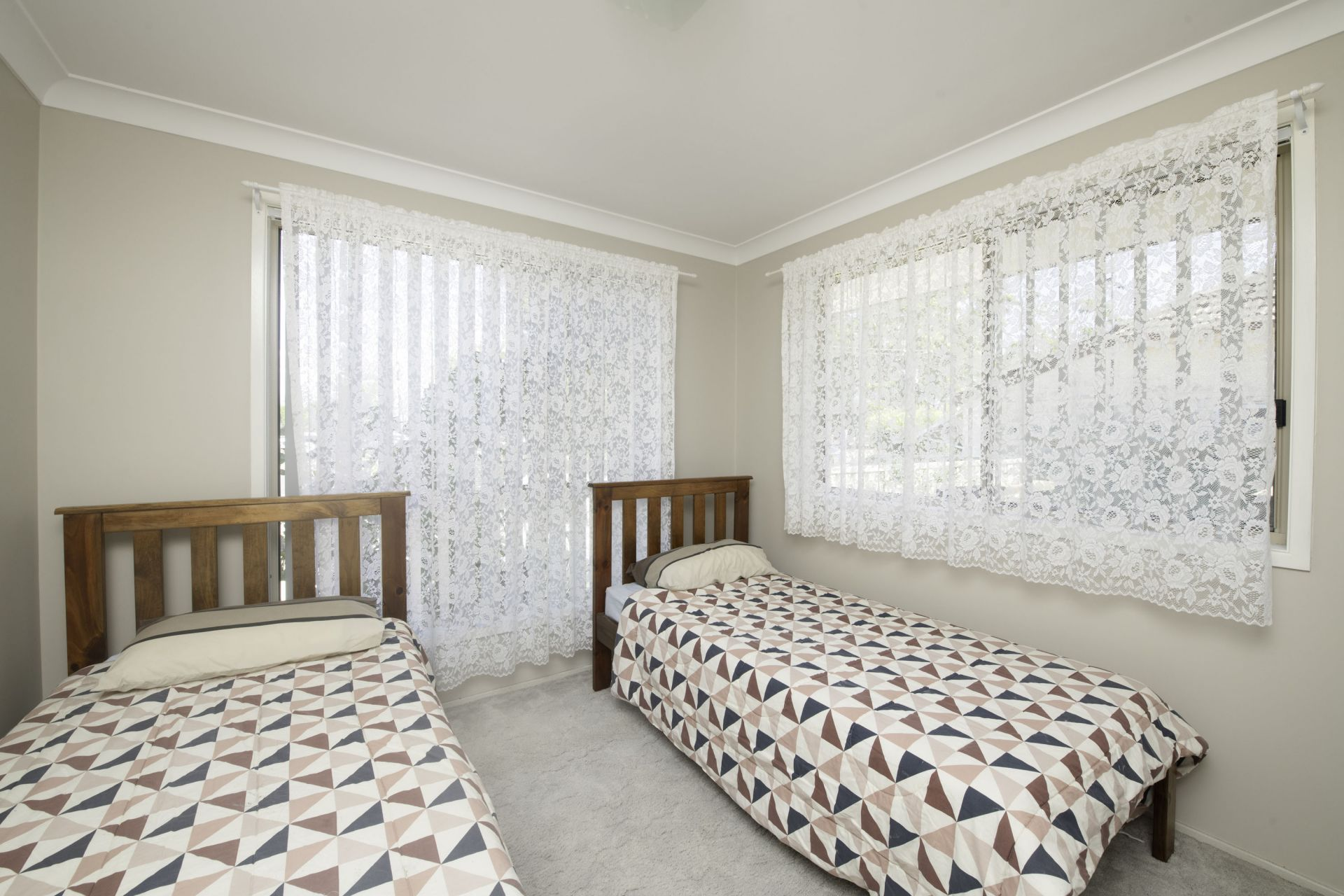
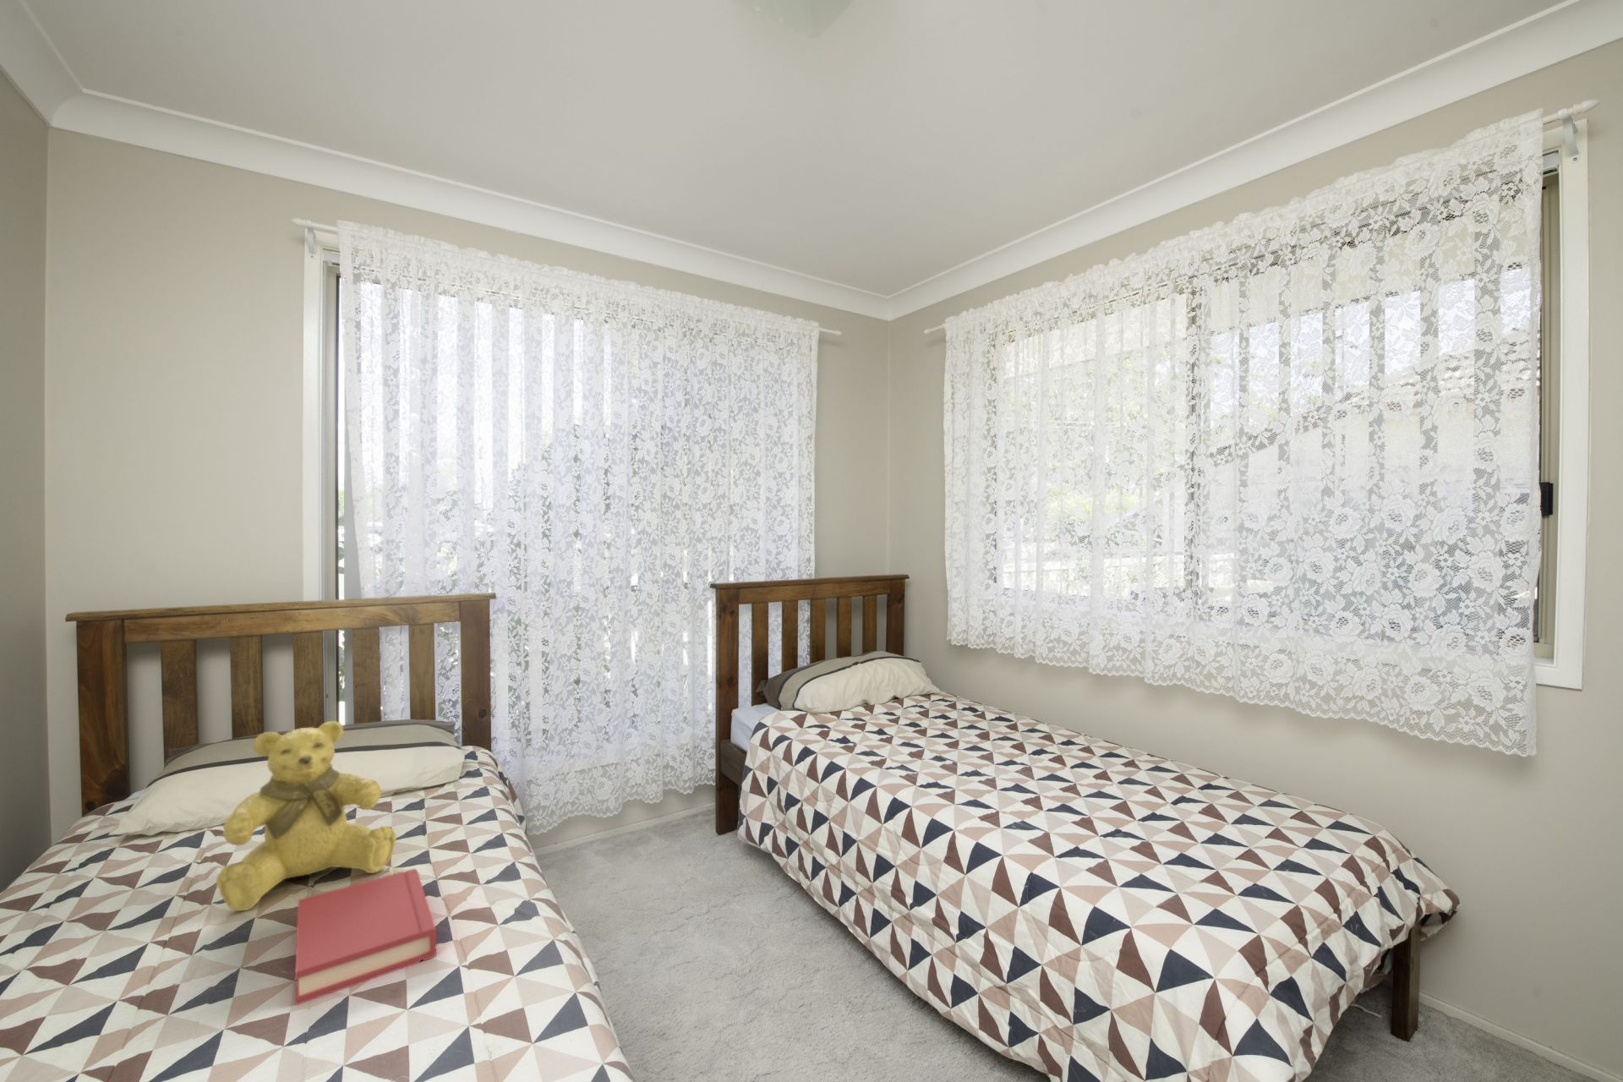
+ teddy bear (312, 802)
+ hardback book (365, 926)
